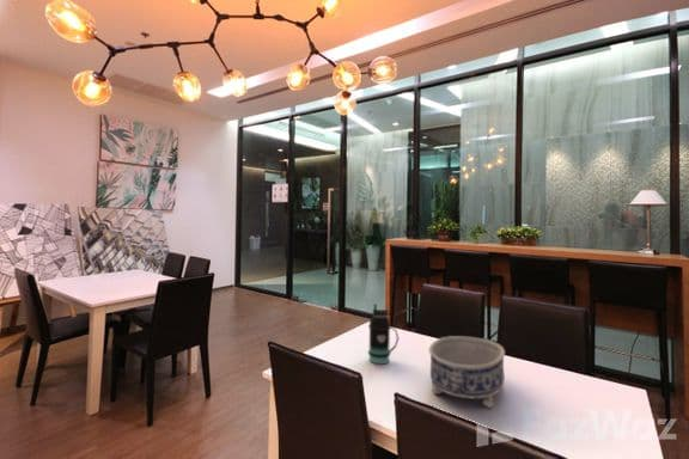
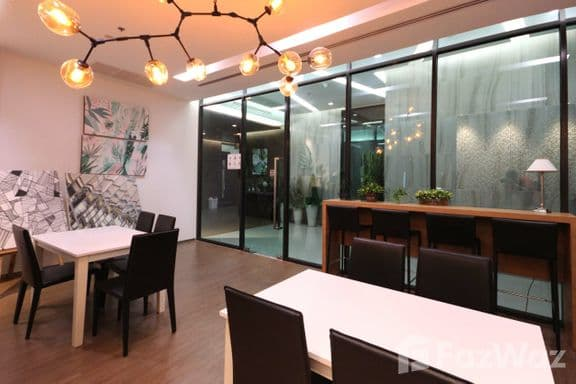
- decorative bowl (465, 367)
- bottle (383, 331)
